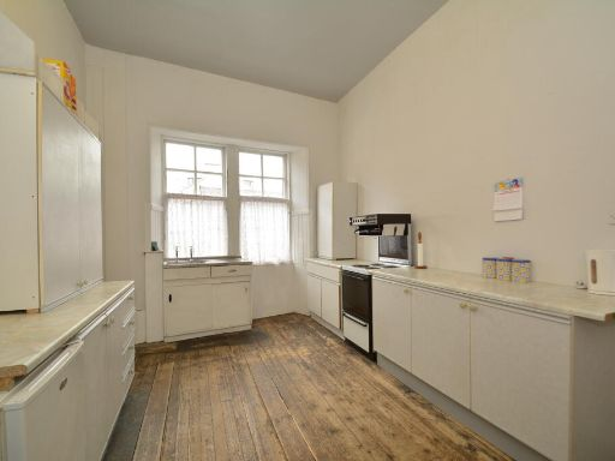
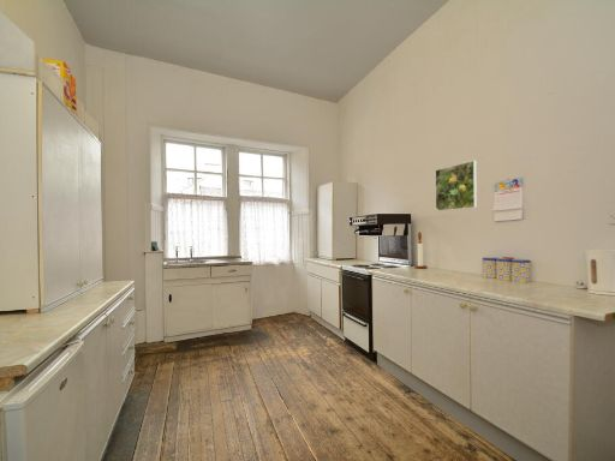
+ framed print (454, 187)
